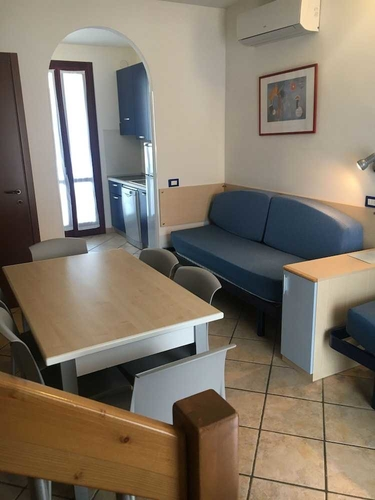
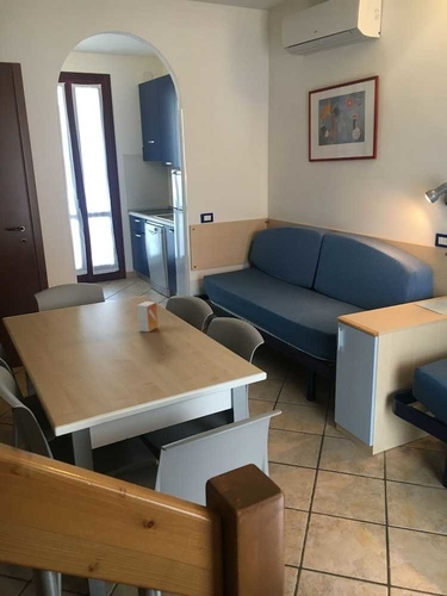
+ small box (147, 316)
